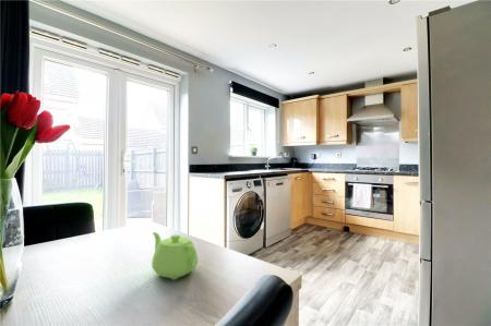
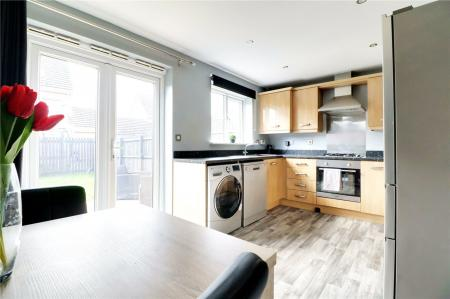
- teapot (172, 253)
